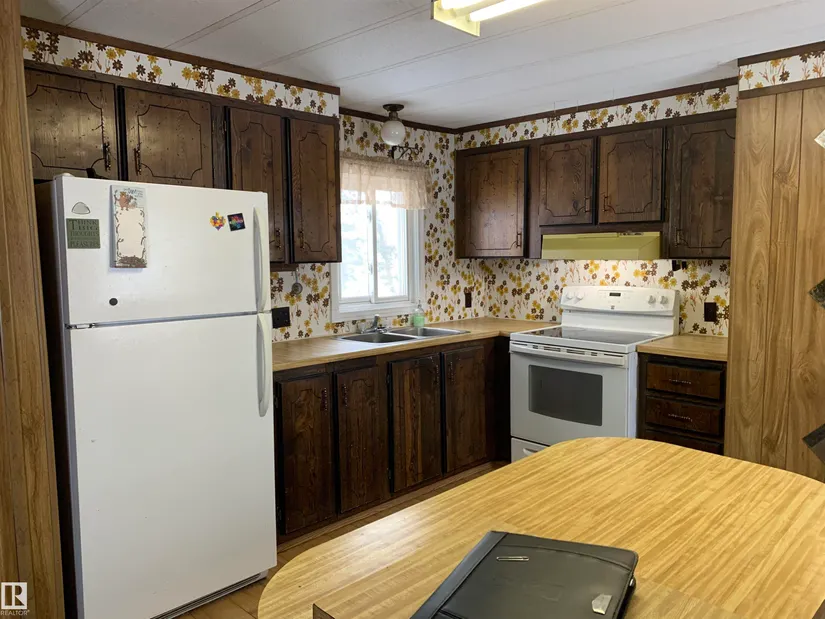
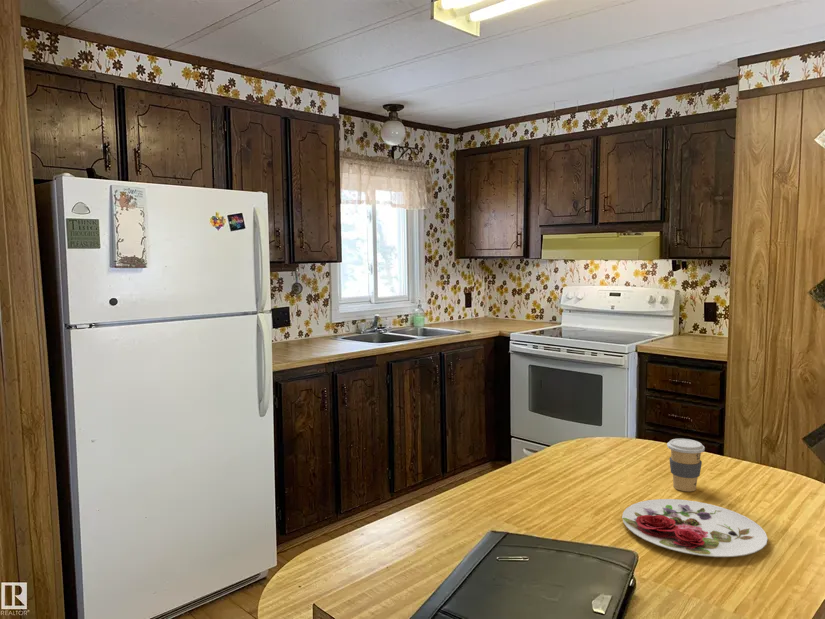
+ plate (691, 524)
+ coffee cup (685, 465)
